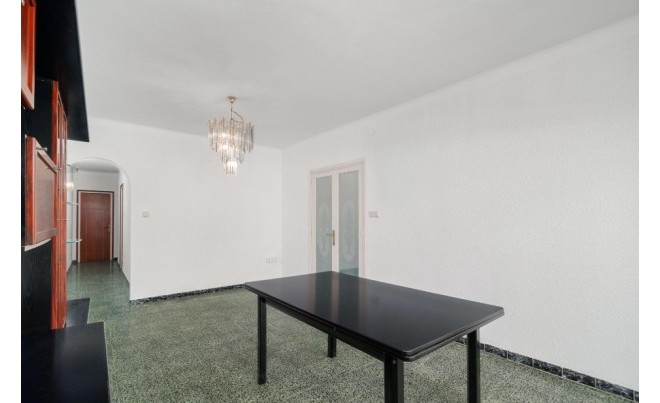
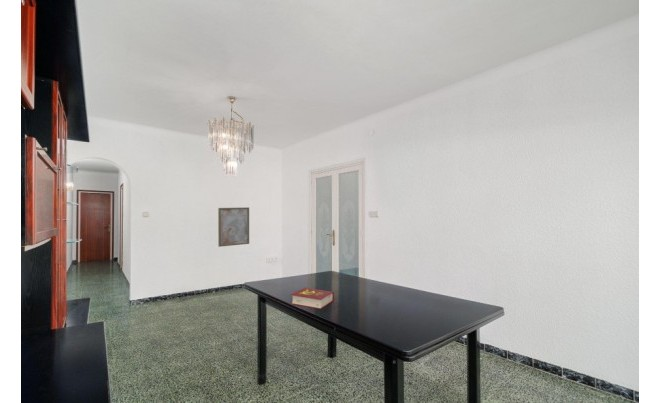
+ wall art (234, 226)
+ book (312, 297)
